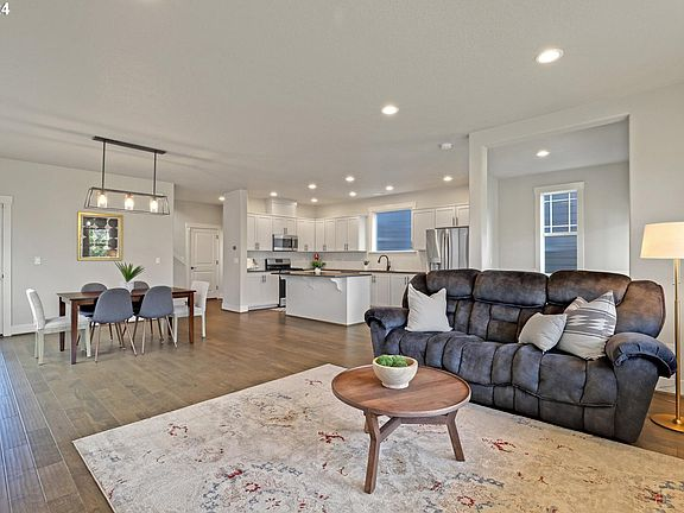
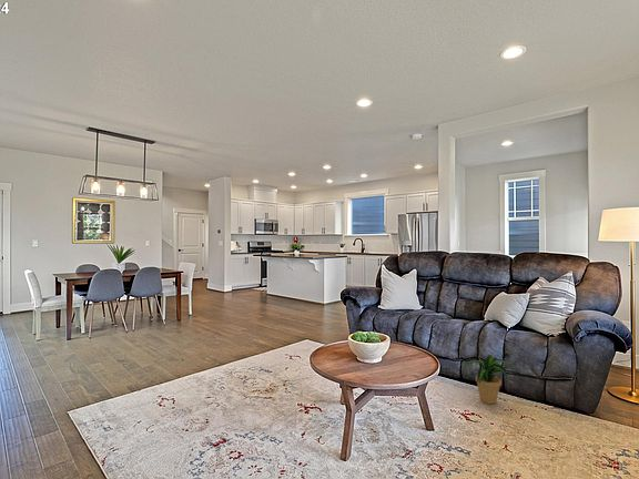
+ potted plant (488, 379)
